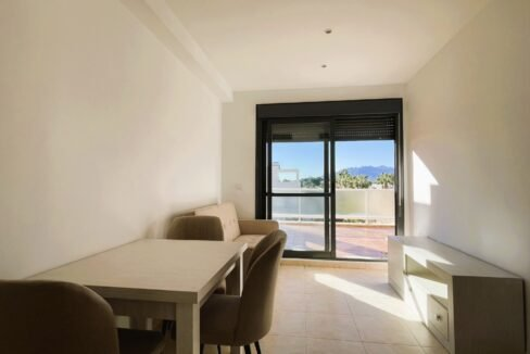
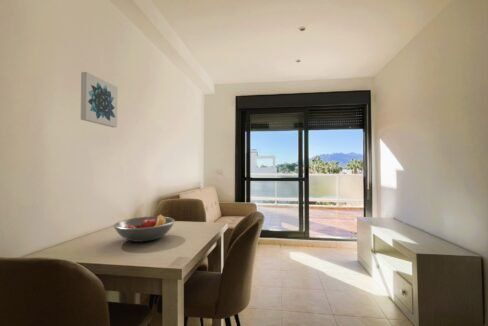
+ wall art (100, 102)
+ fruit bowl (145, 227)
